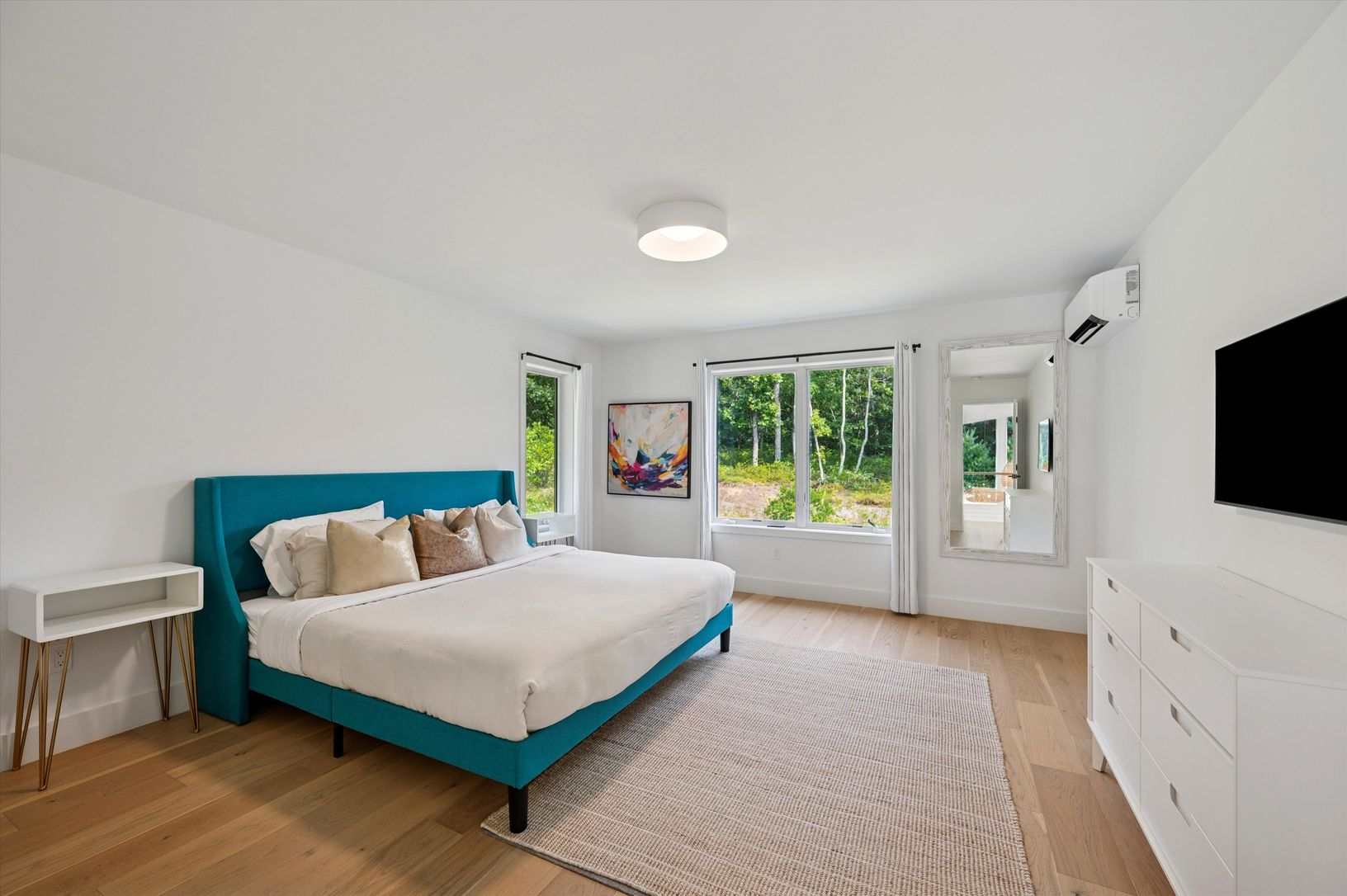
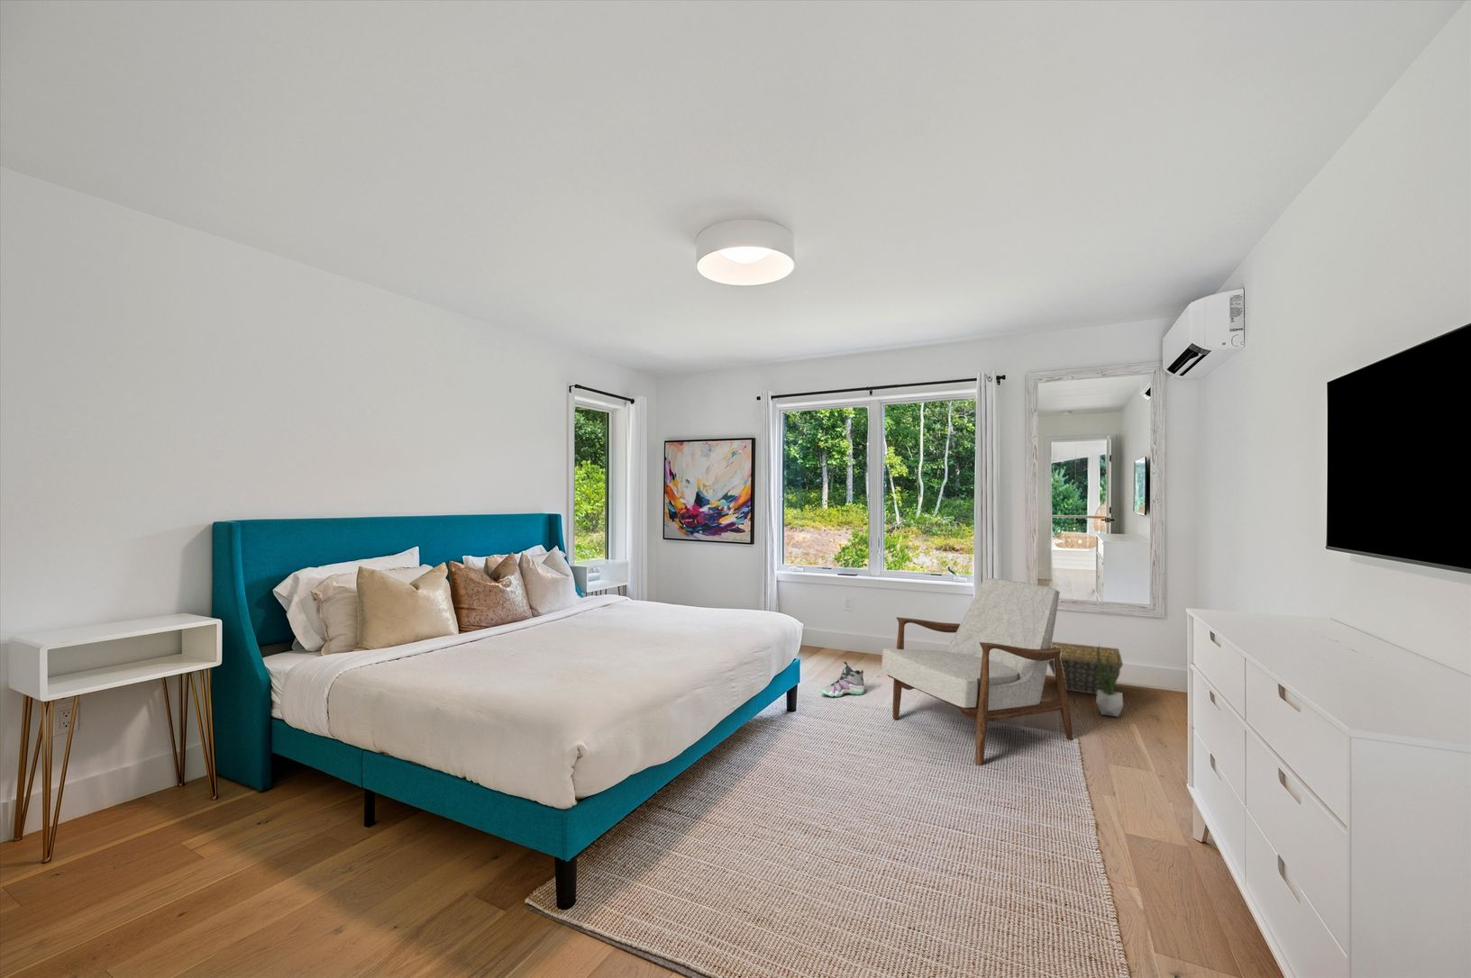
+ basket (1081, 669)
+ potted plant (1107, 681)
+ armchair (977, 658)
+ sneaker (842, 677)
